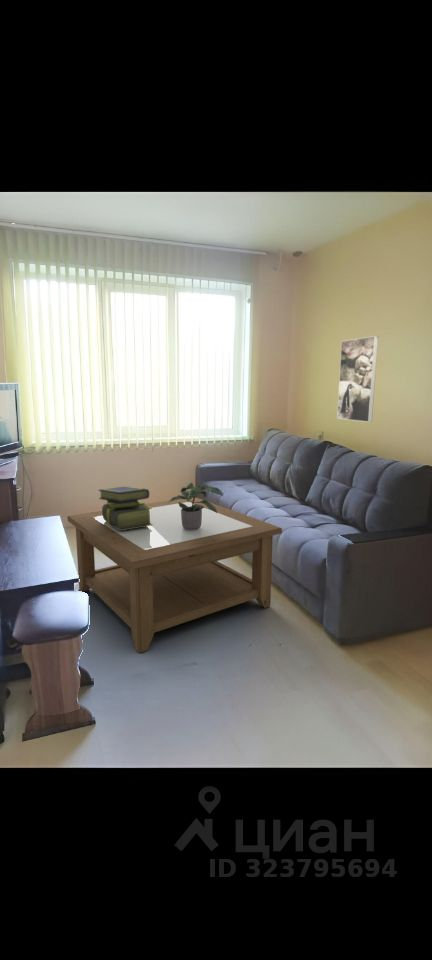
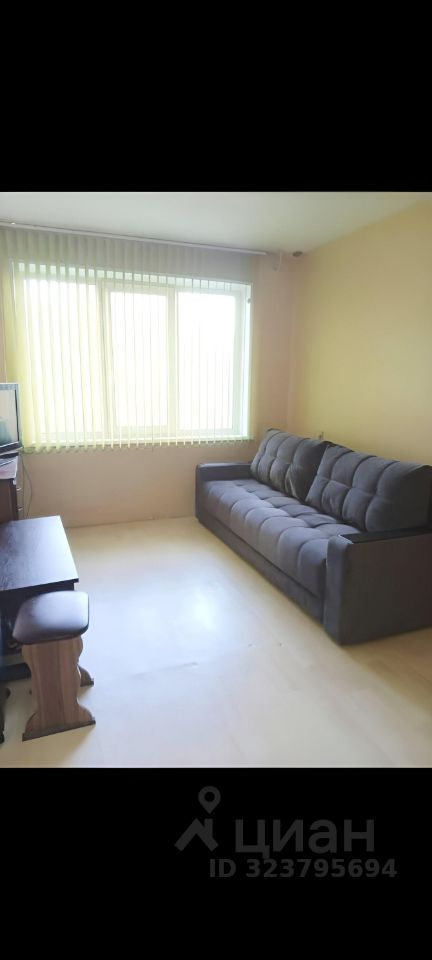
- stack of books (124, 505)
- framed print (356, 380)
- coffee table (171, 560)
- potted plant (195, 505)
